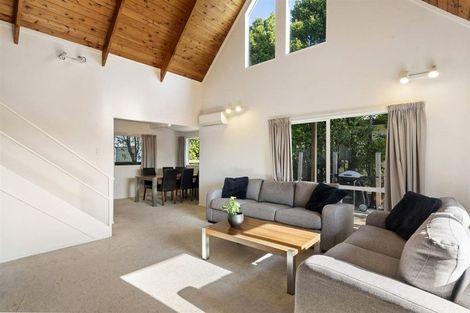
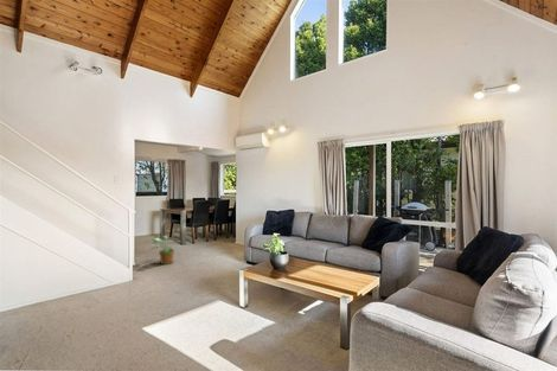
+ potted plant (161, 250)
